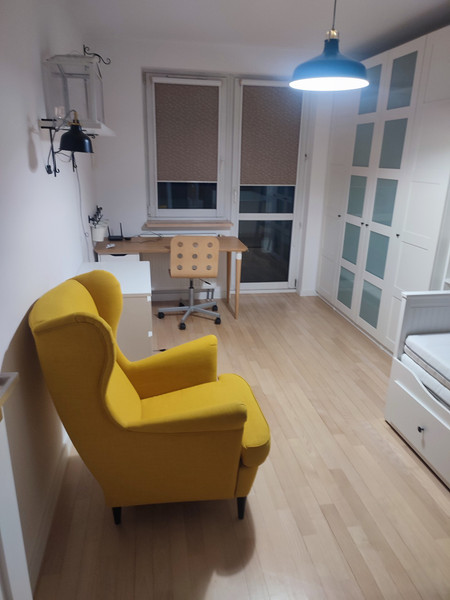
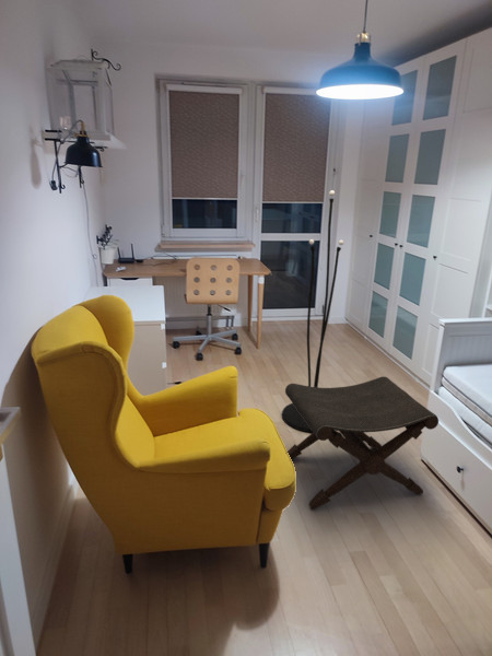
+ floor lamp (324, 312)
+ footstool (353, 437)
